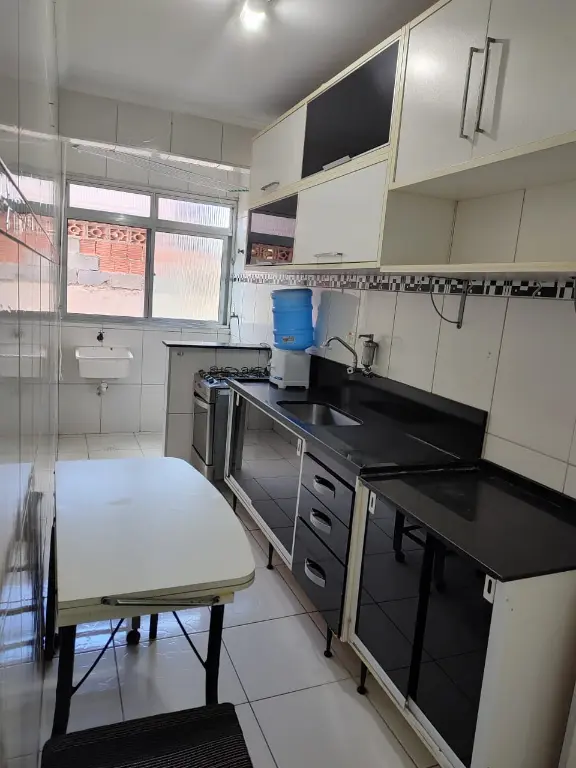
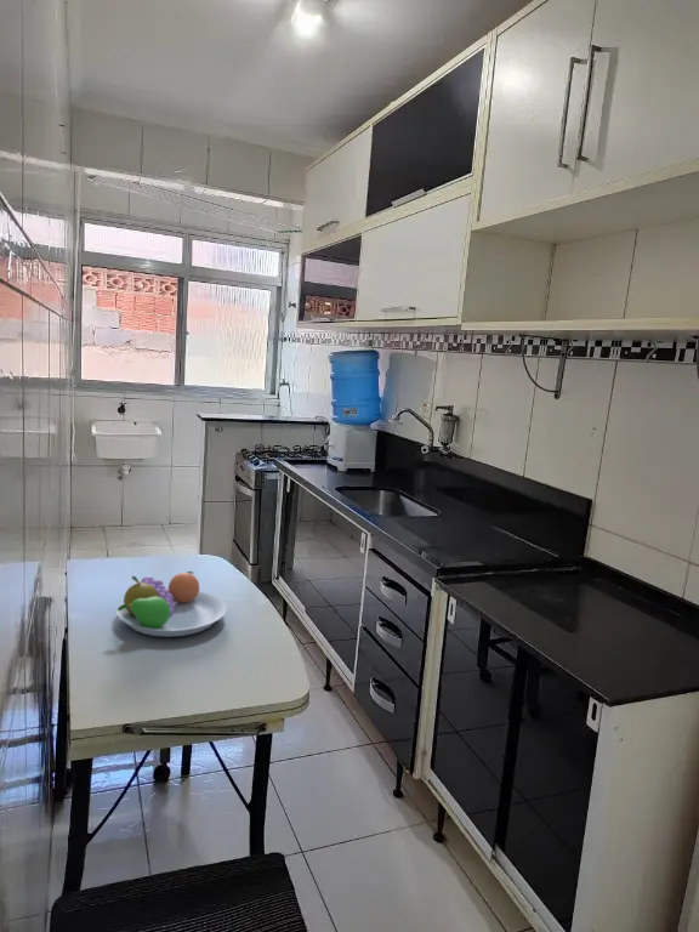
+ fruit bowl (169, 598)
